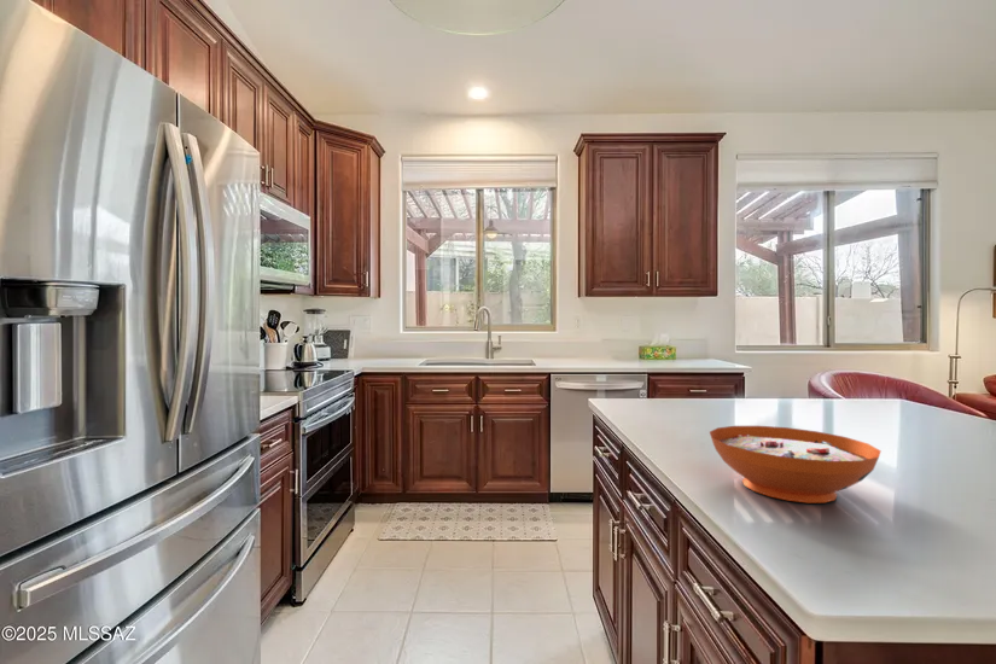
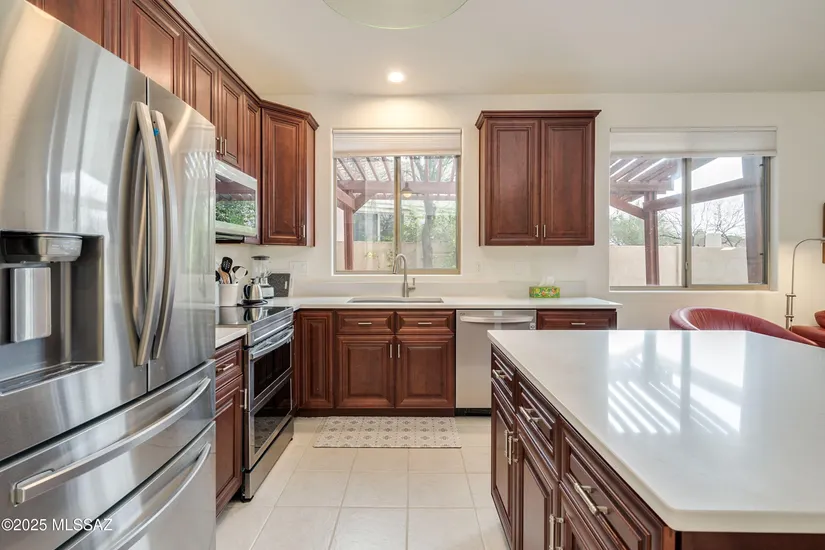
- decorative bowl (787, 464)
